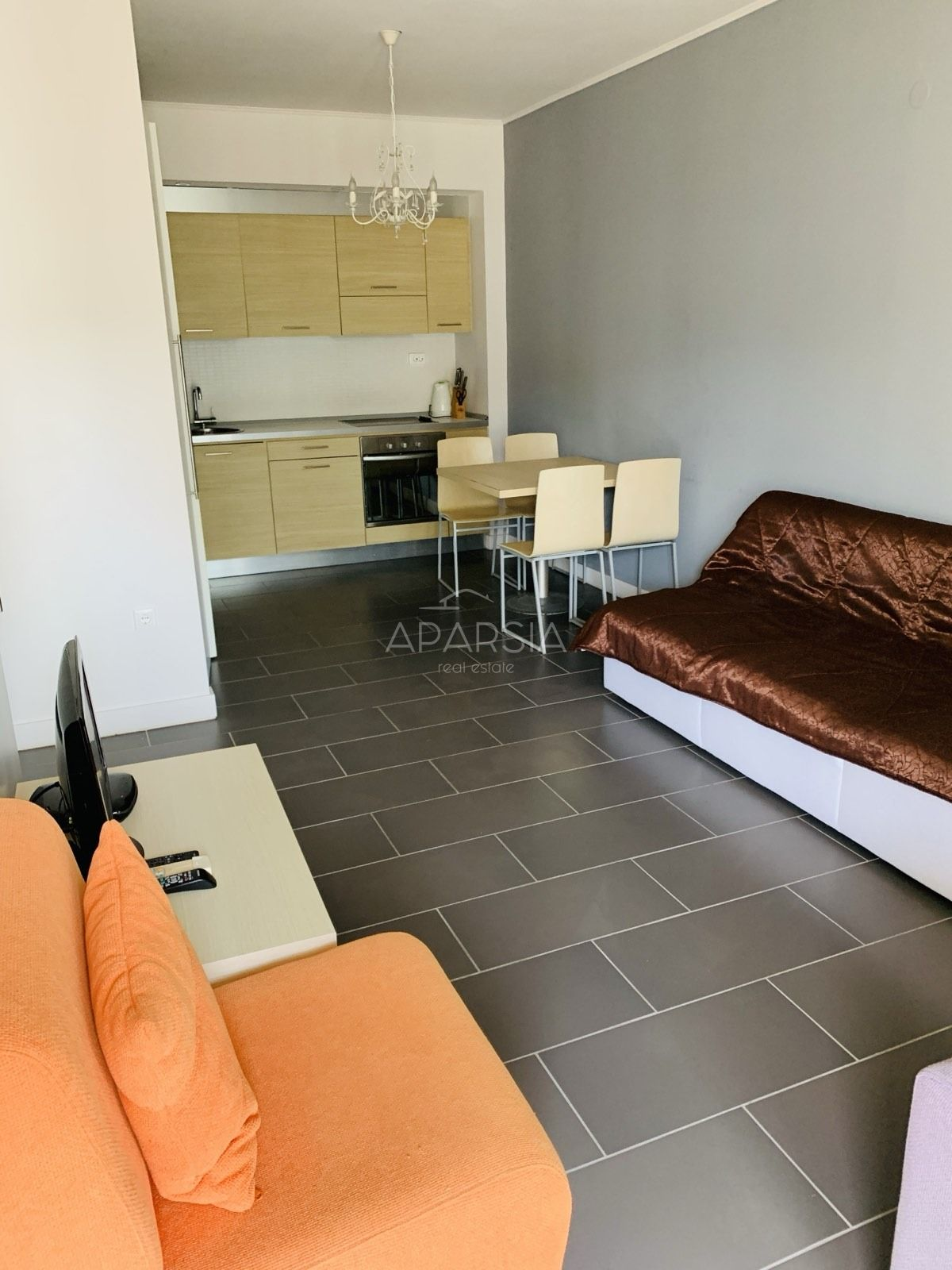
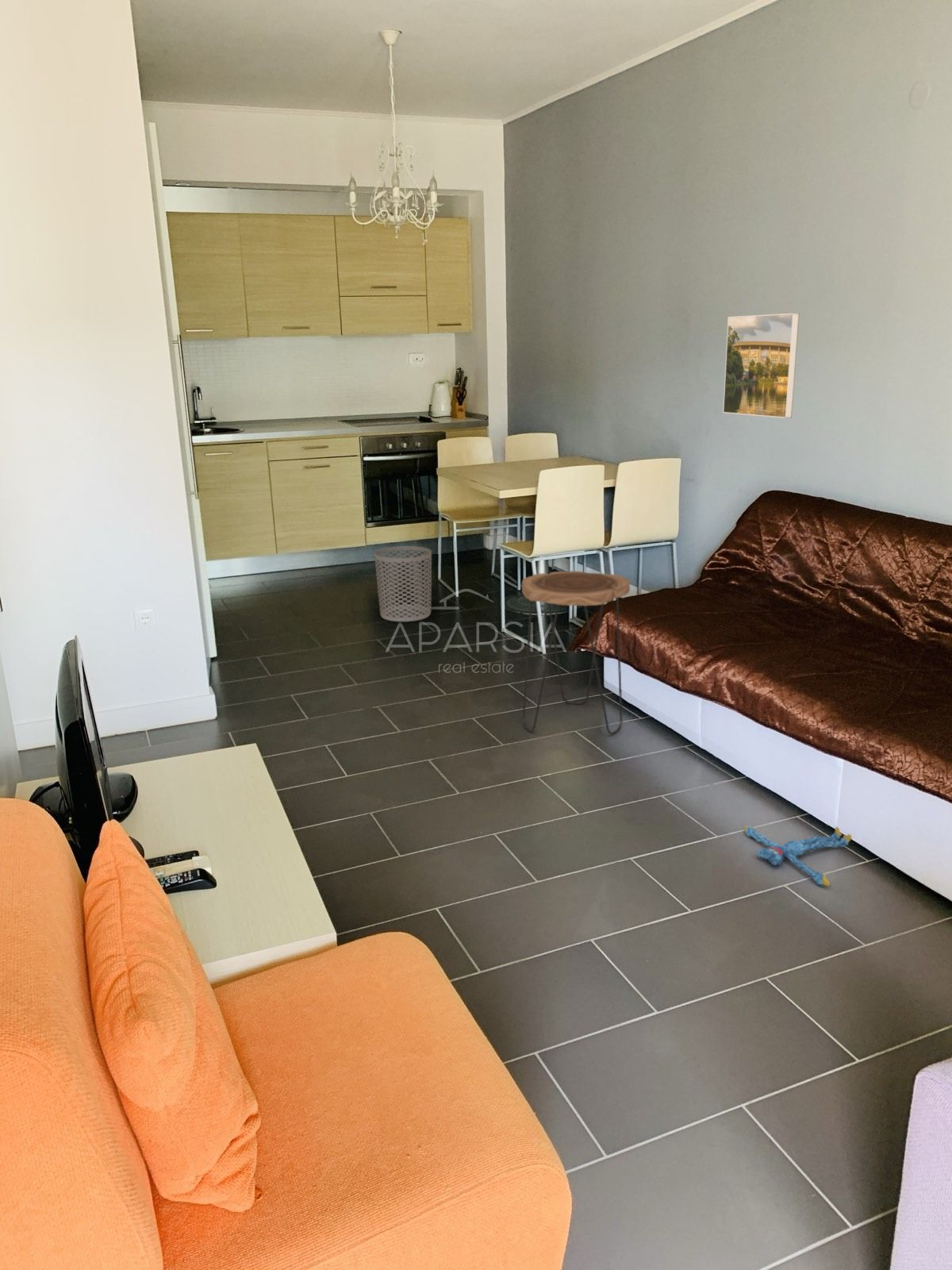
+ side table (558, 656)
+ plush toy (804, 846)
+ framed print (758, 365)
+ waste bin (405, 583)
